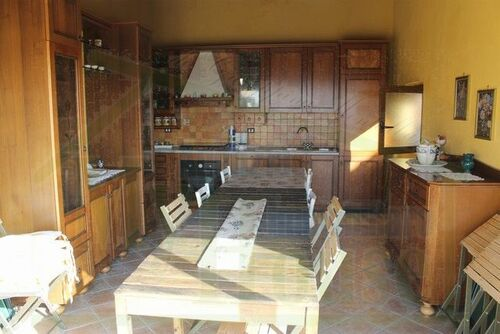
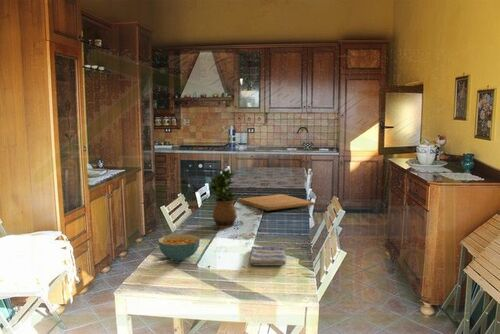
+ dish towel (267, 255)
+ chopping board (275, 201)
+ potted plant (221, 197)
+ cereal bowl (179, 249)
